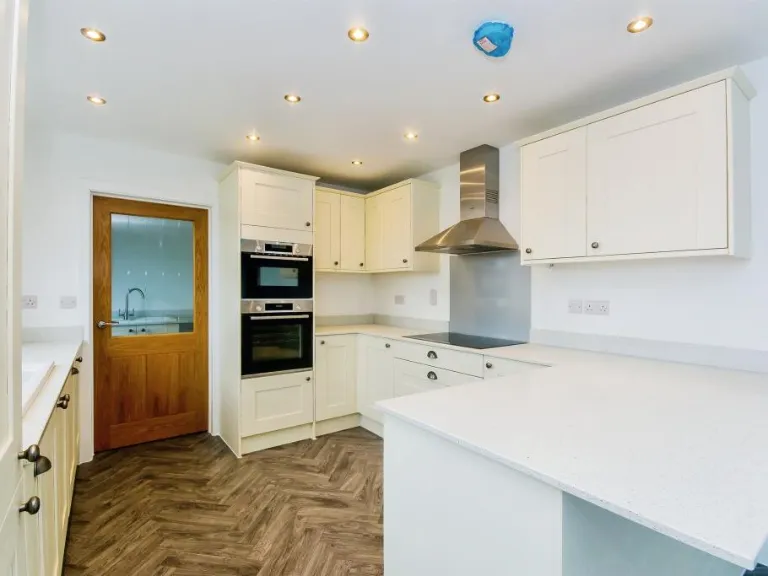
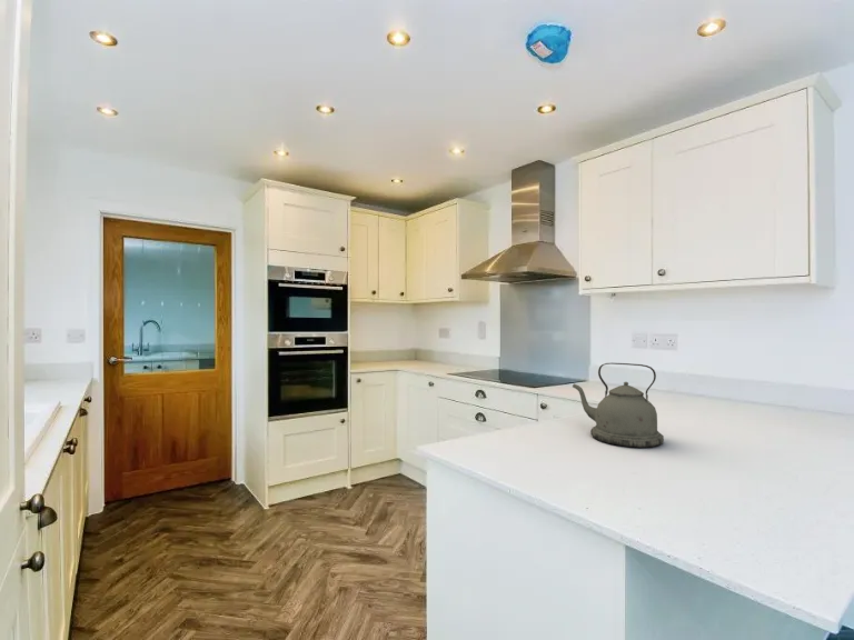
+ kettle (620, 400)
